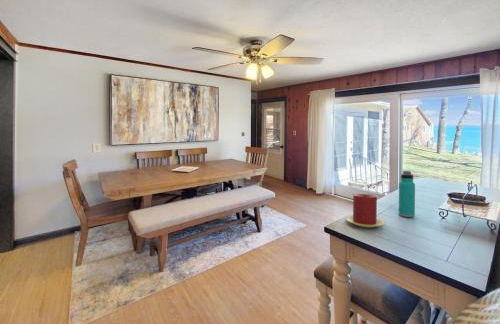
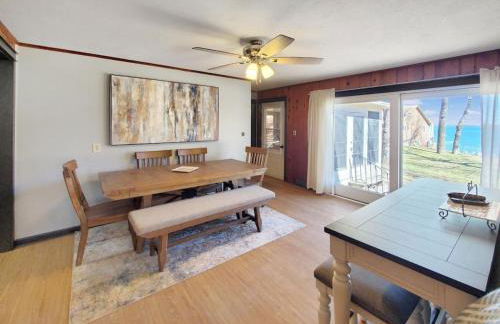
- candle (364, 209)
- water bottle (406, 193)
